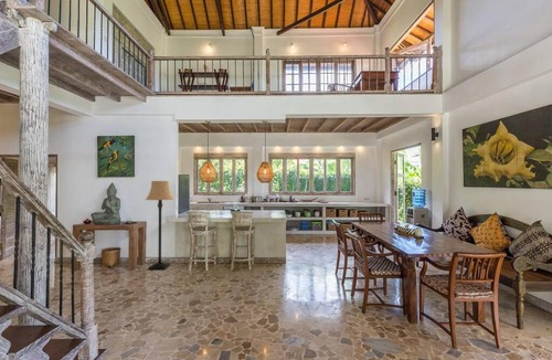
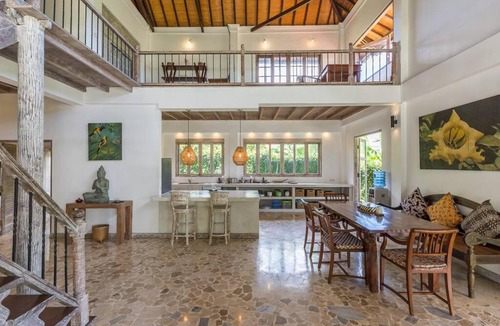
- lamp (159, 223)
